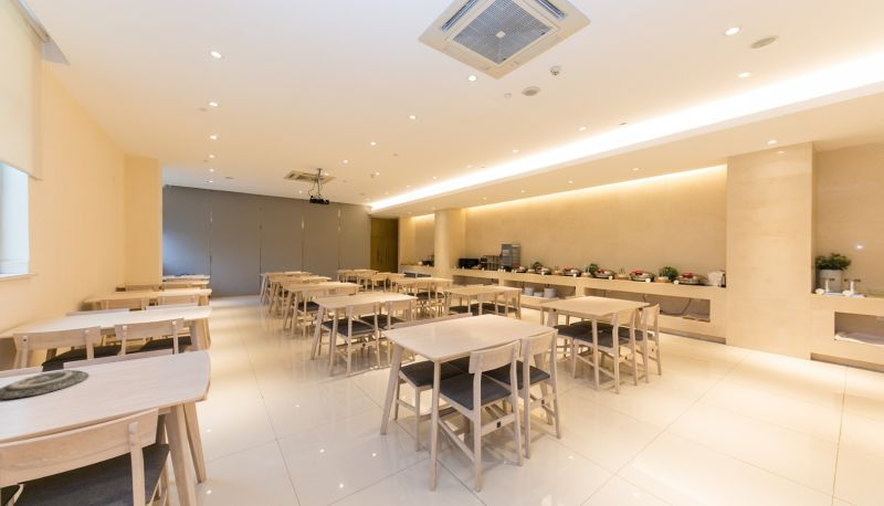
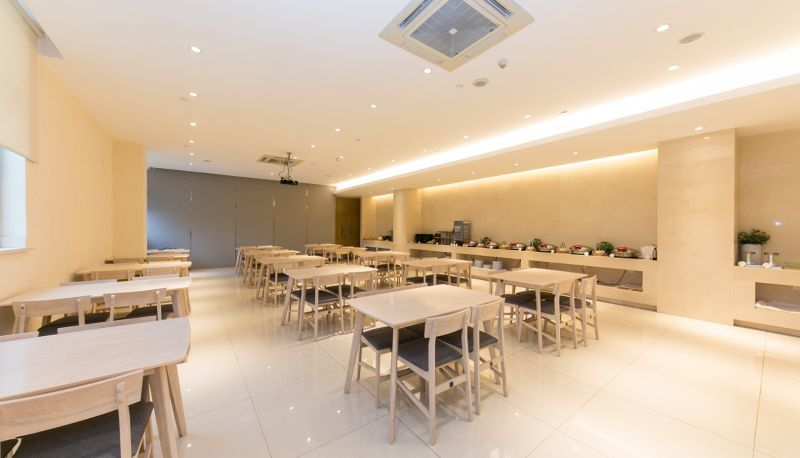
- plate (42, 381)
